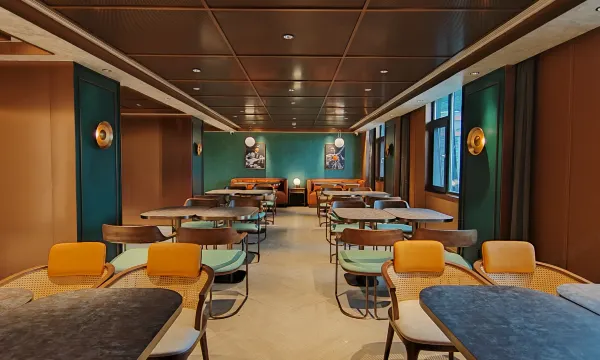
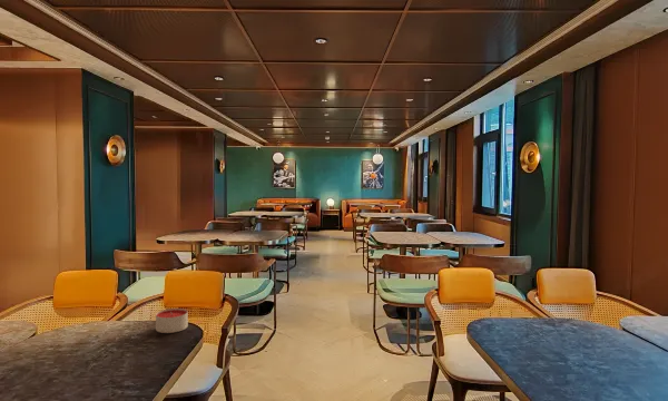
+ candle (171, 320)
